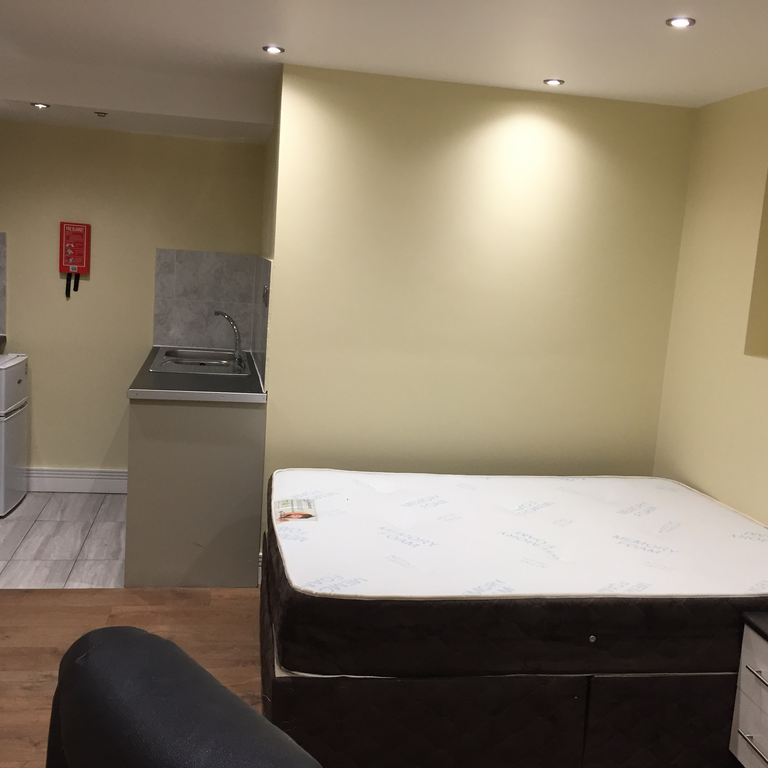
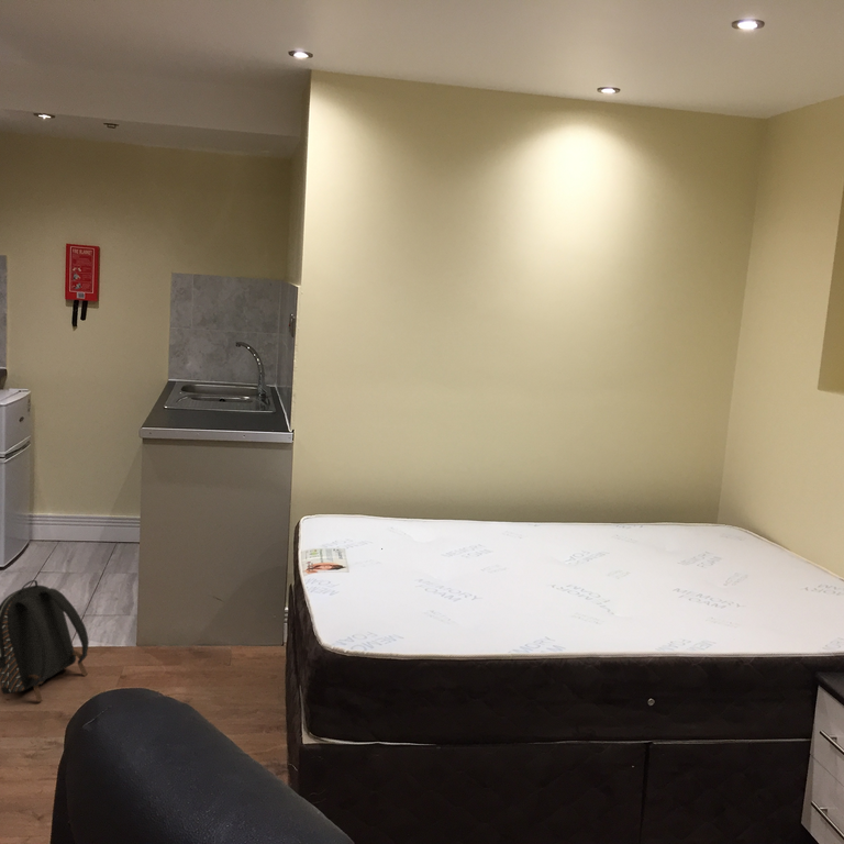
+ backpack (38, 632)
